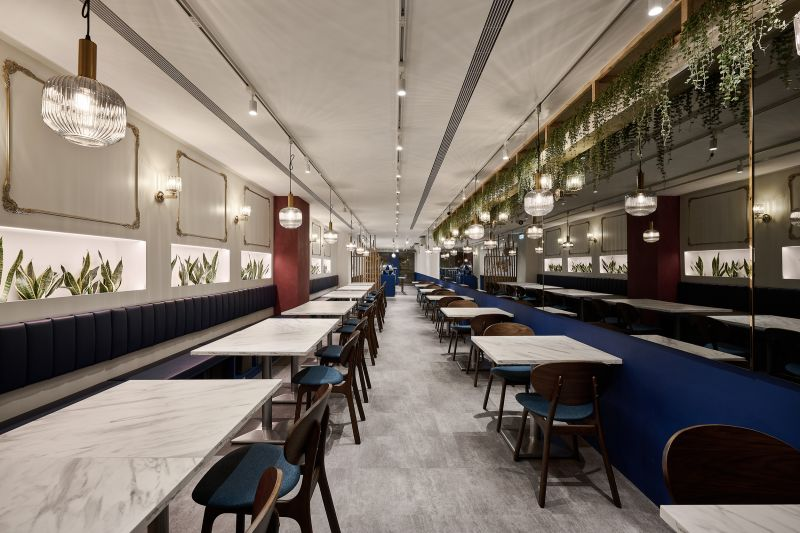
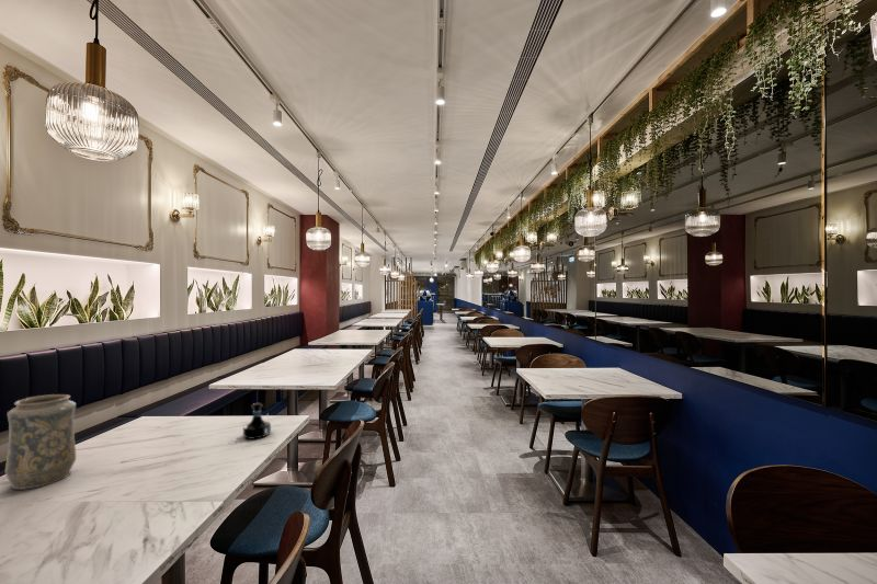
+ tequila bottle (257, 419)
+ decorative vase (42, 438)
